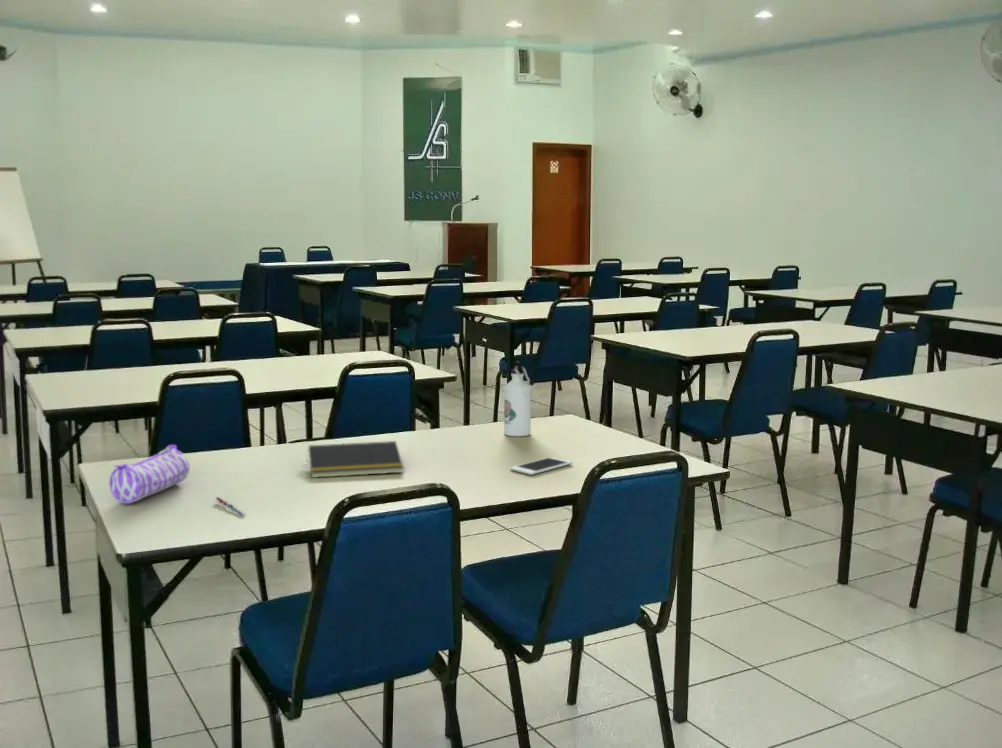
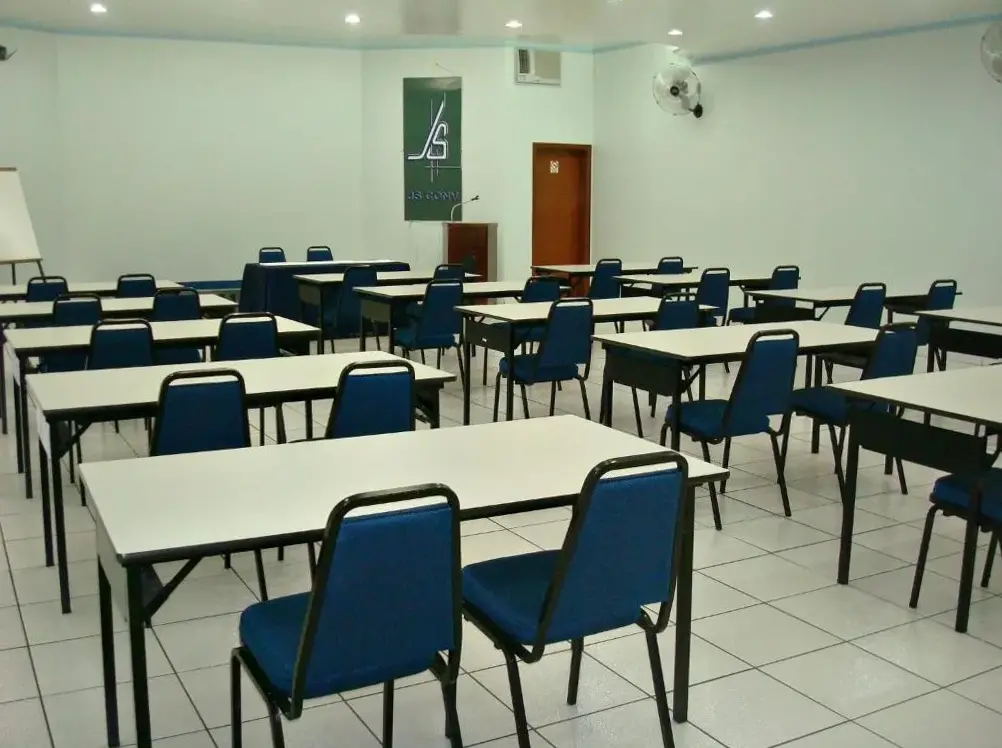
- pencil case (151, 473)
- cell phone (541, 465)
- water bottle (520, 398)
- pen (230, 505)
- notepad (355, 458)
